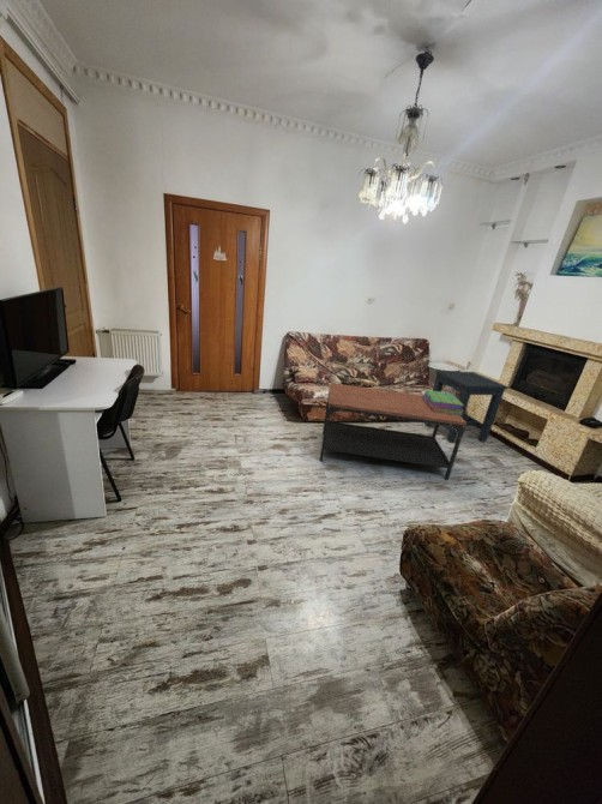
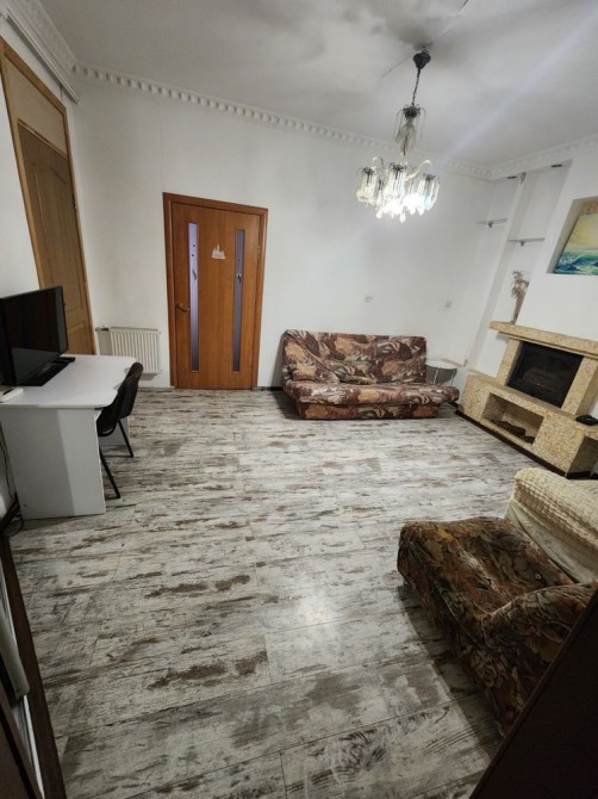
- stack of books (443, 401)
- coffee table (385, 430)
- side table (462, 407)
